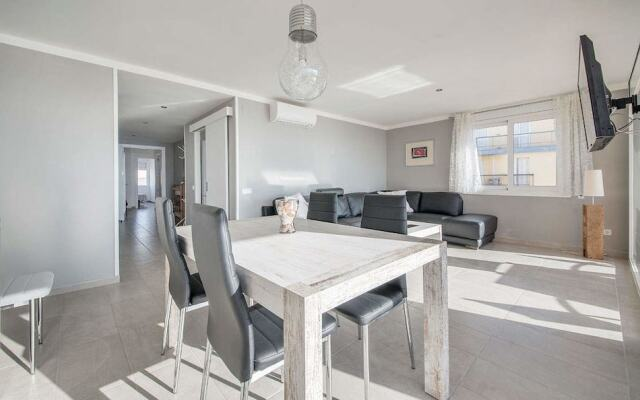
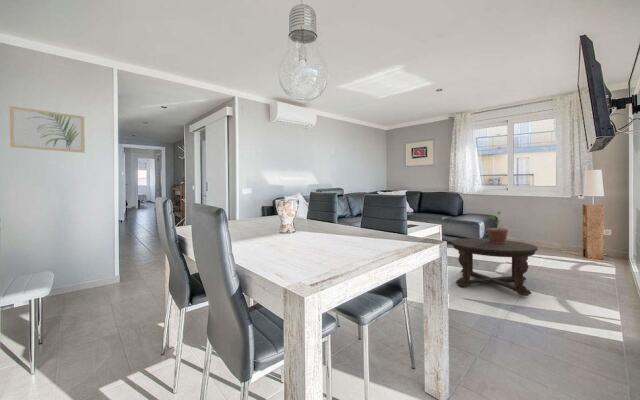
+ wall art (49, 131)
+ coffee table (491, 255)
+ potted plant (497, 226)
